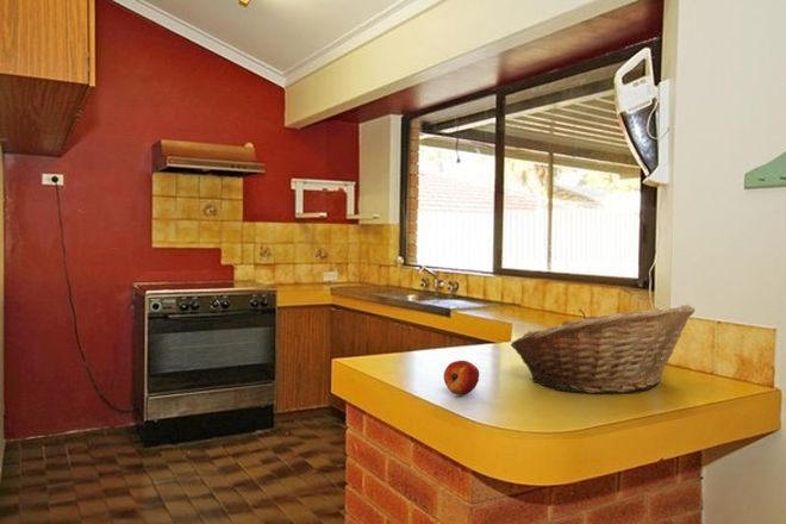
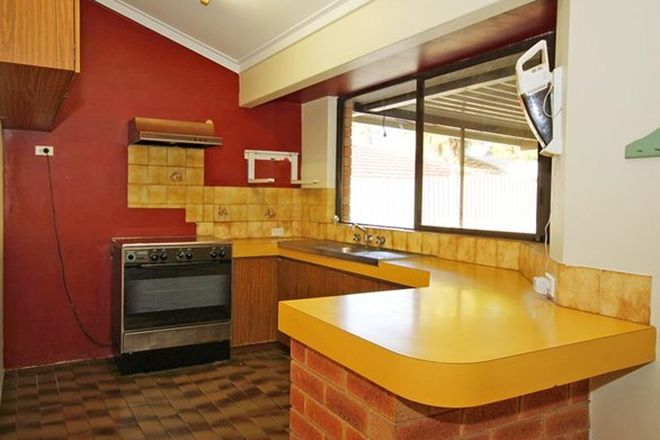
- apple (461, 376)
- fruit basket (603, 341)
